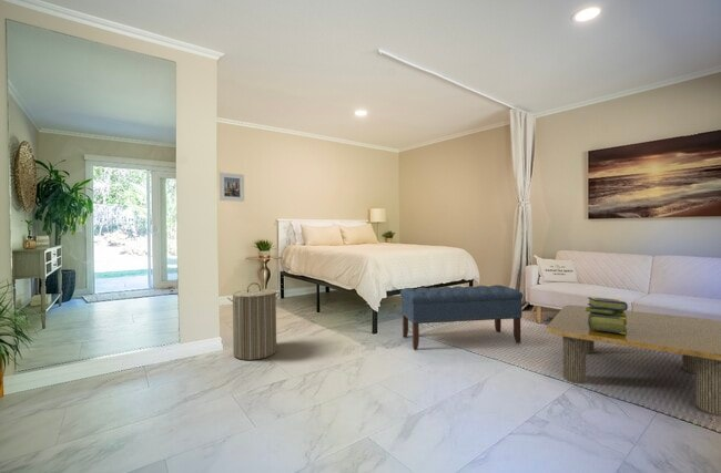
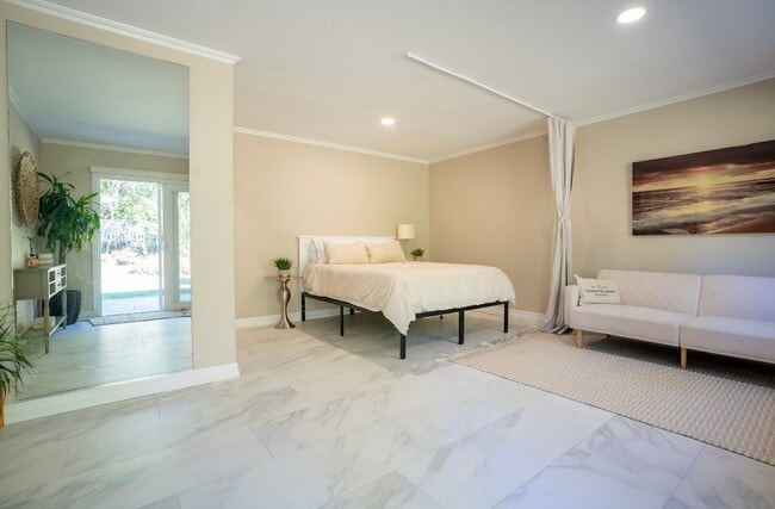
- coffee table (636, 347)
- bench (459, 313)
- stack of books (605, 312)
- laundry hamper (254, 317)
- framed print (232, 187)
